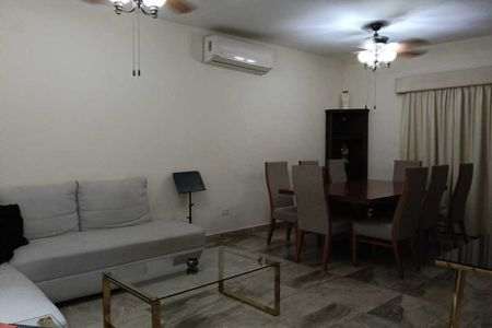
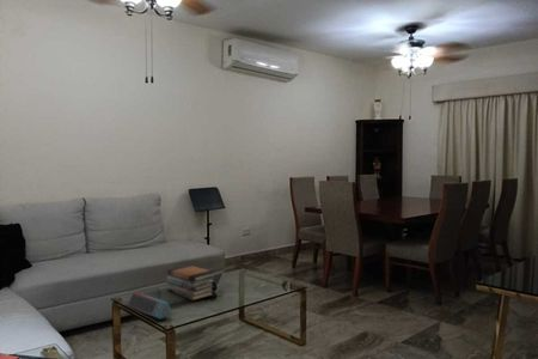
+ book stack (190, 281)
+ speaker (149, 304)
